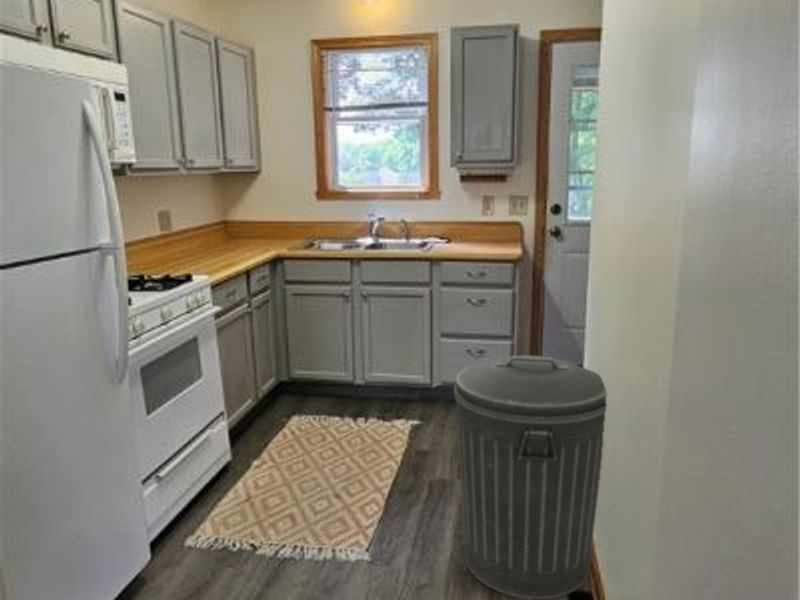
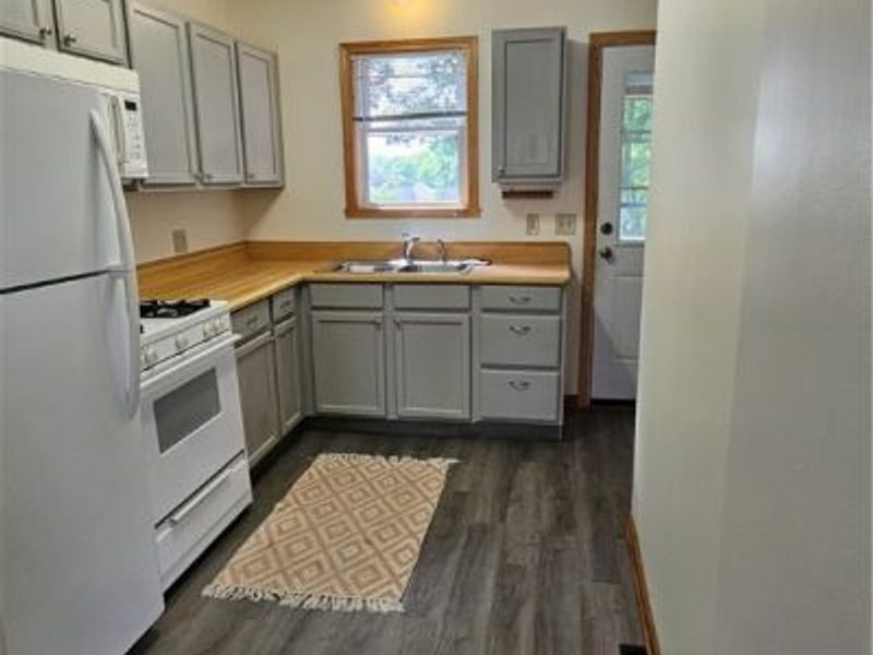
- trash can (528, 461)
